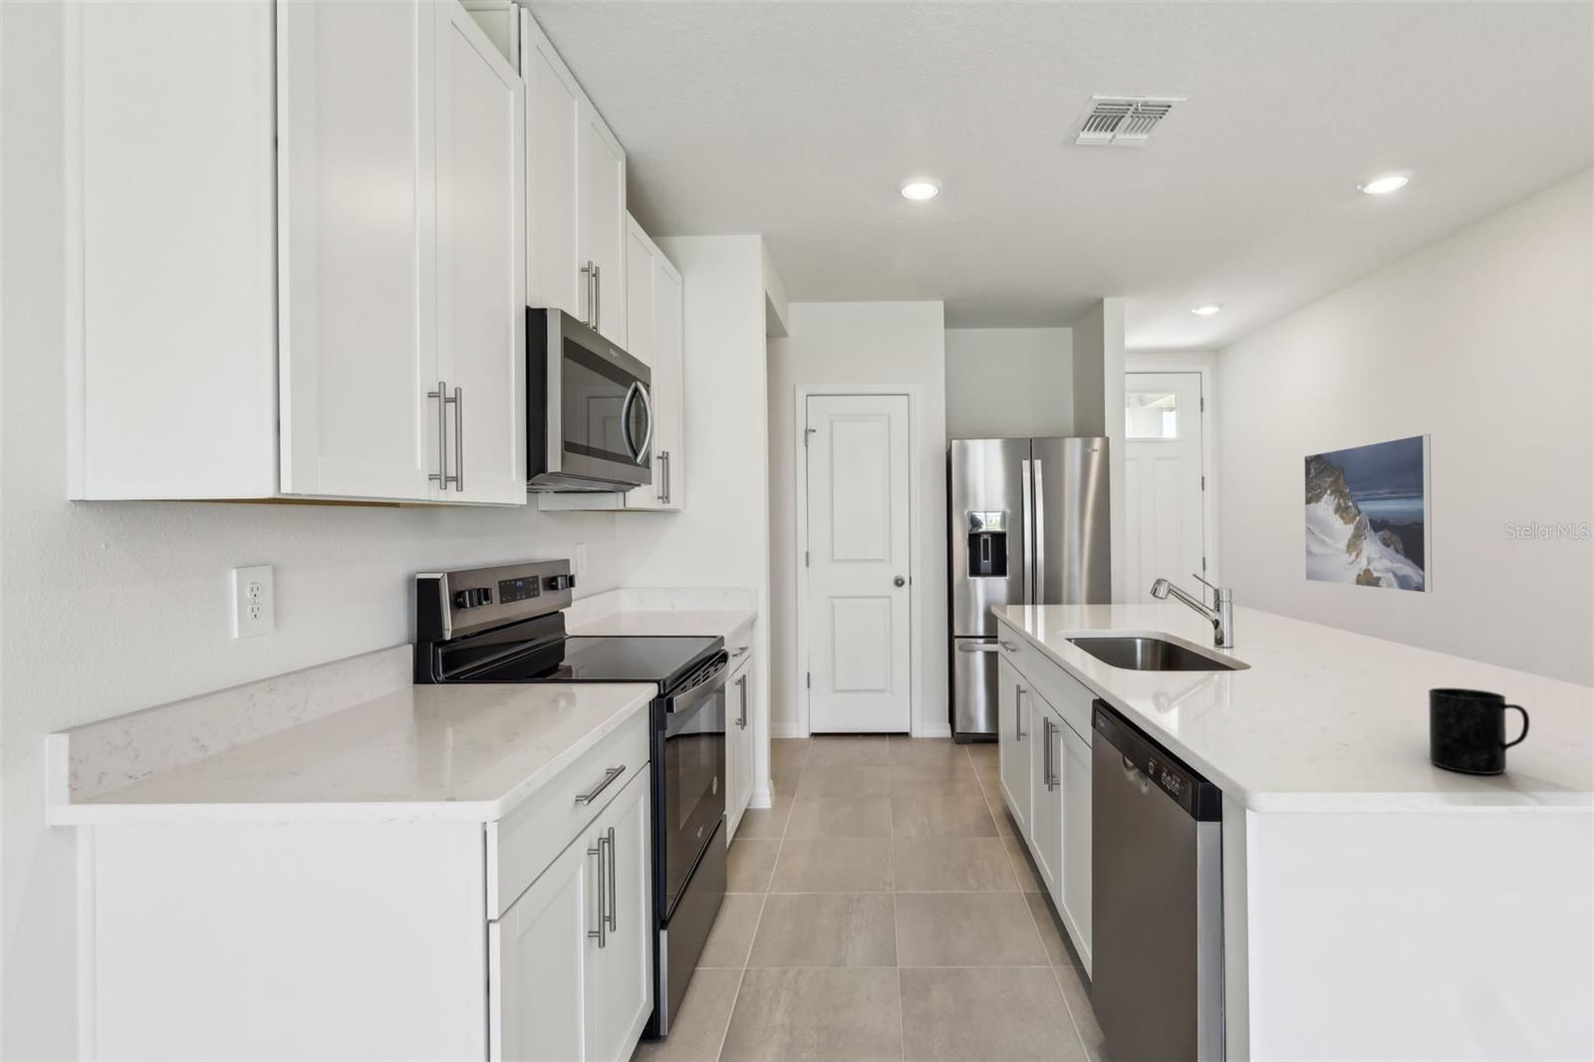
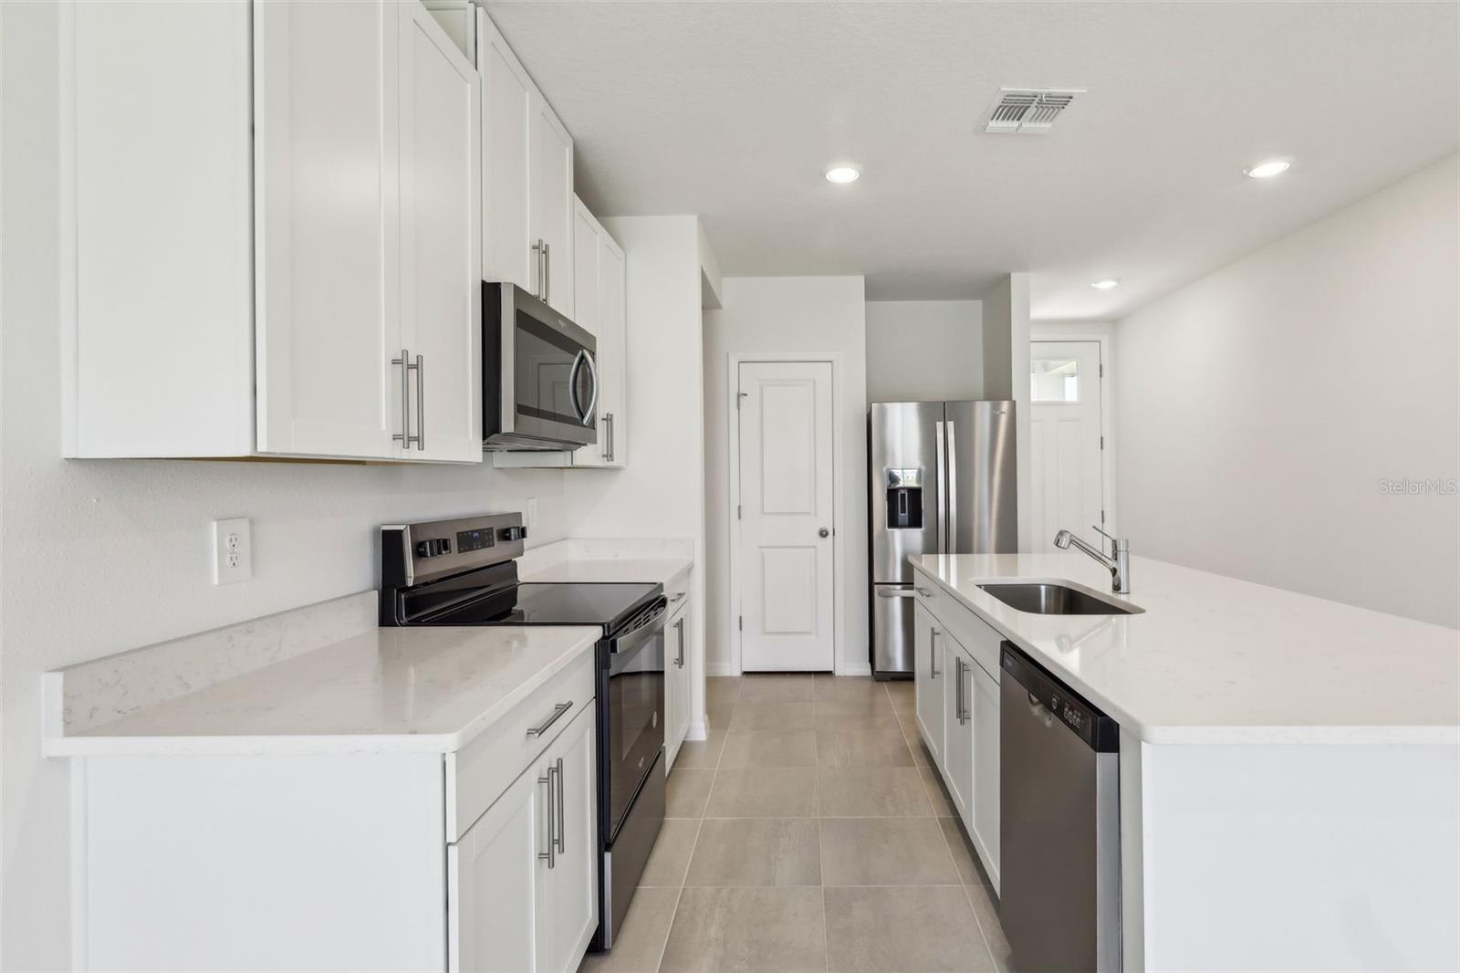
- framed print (1359, 516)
- mug (1478, 731)
